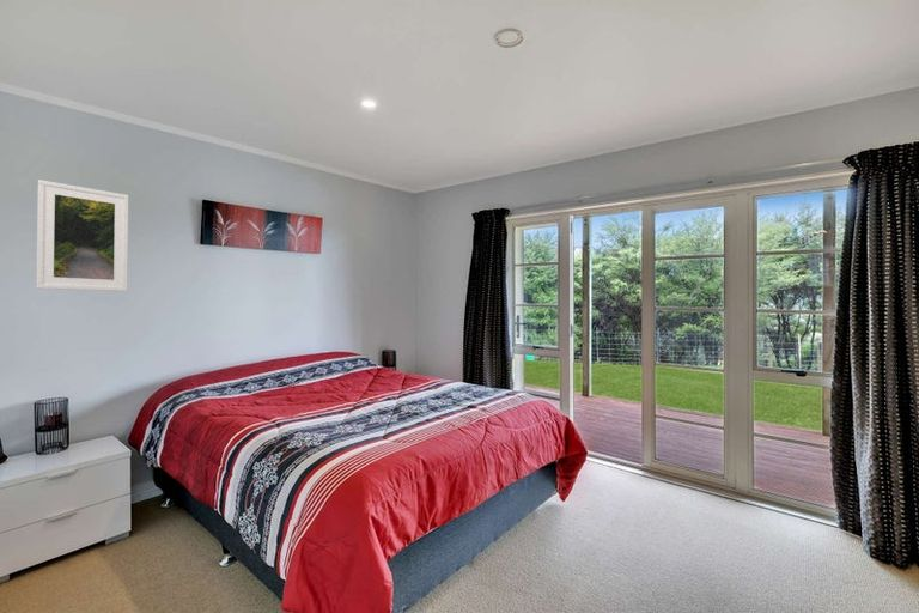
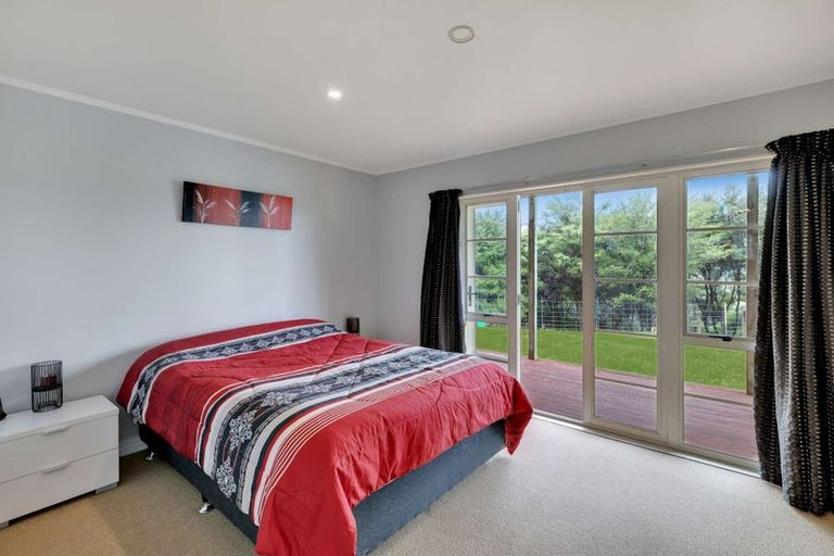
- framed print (85, 238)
